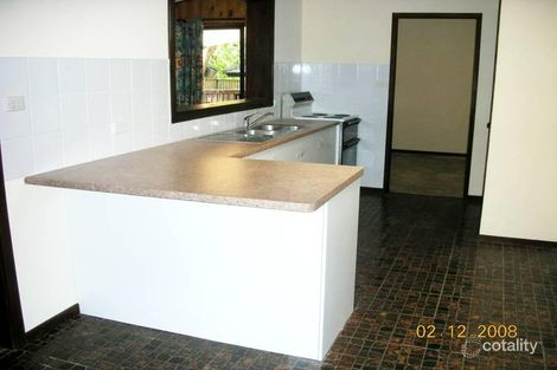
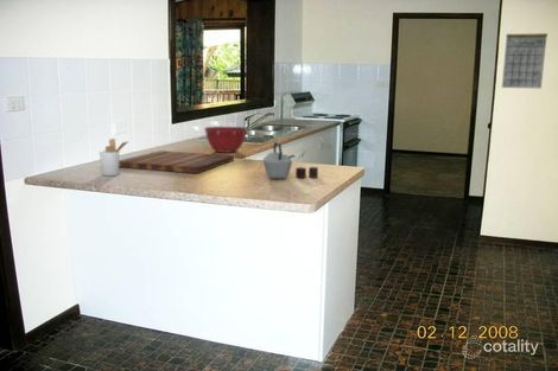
+ utensil holder (114, 156)
+ cutting board (177, 160)
+ kettle (291, 160)
+ calendar (524, 55)
+ mixing bowl (226, 139)
